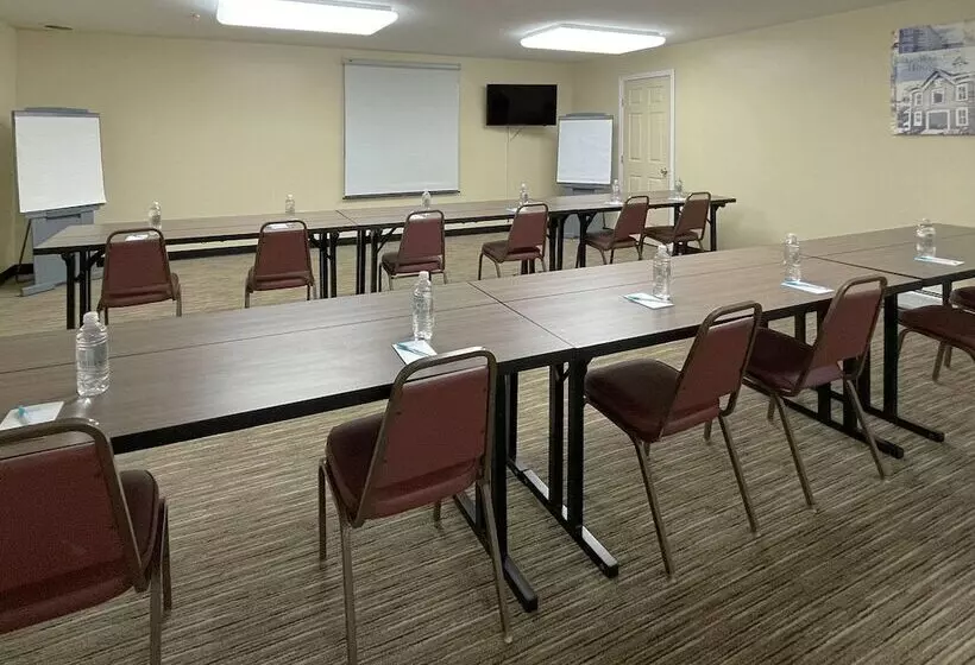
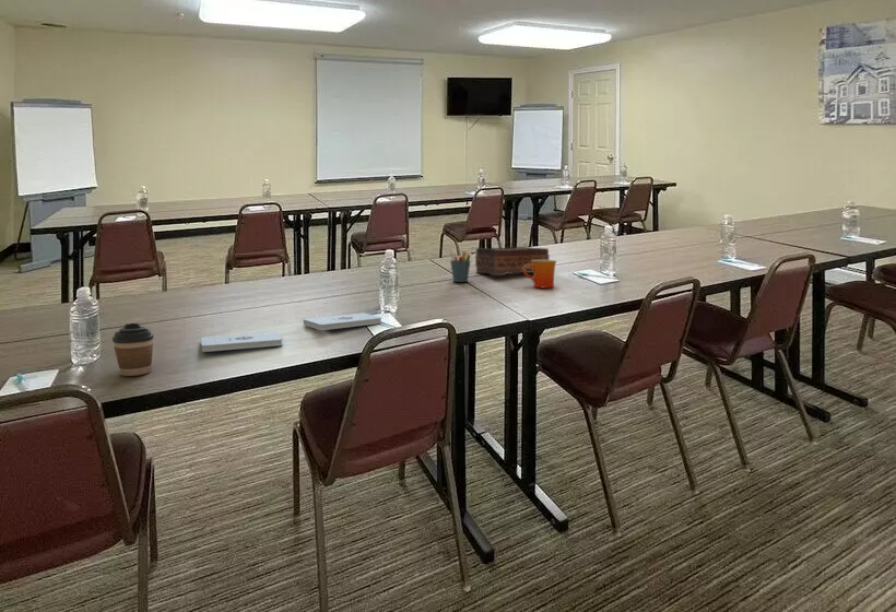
+ tissue box (511, 260)
+ notepad (241, 341)
+ pen holder (460, 264)
+ mug (541, 273)
+ notepad (343, 320)
+ coffee cup (133, 349)
